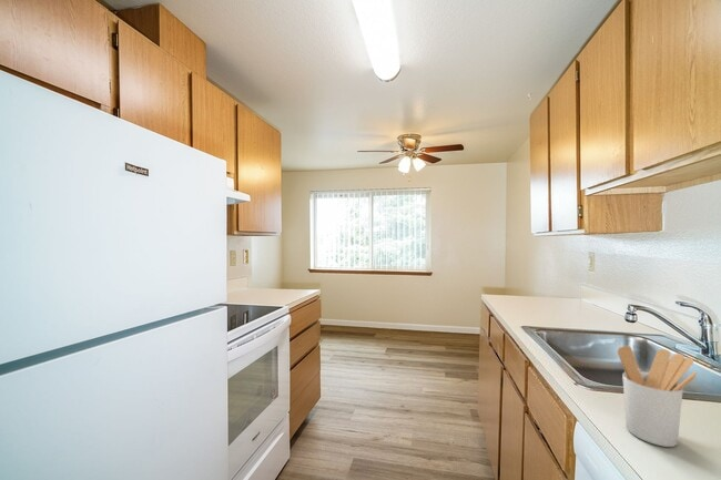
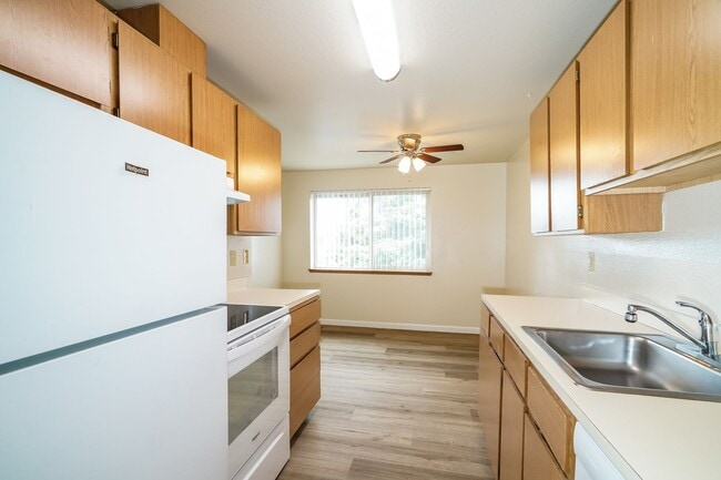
- utensil holder (658, 391)
